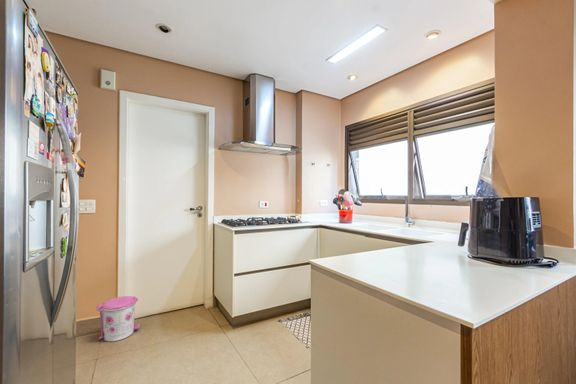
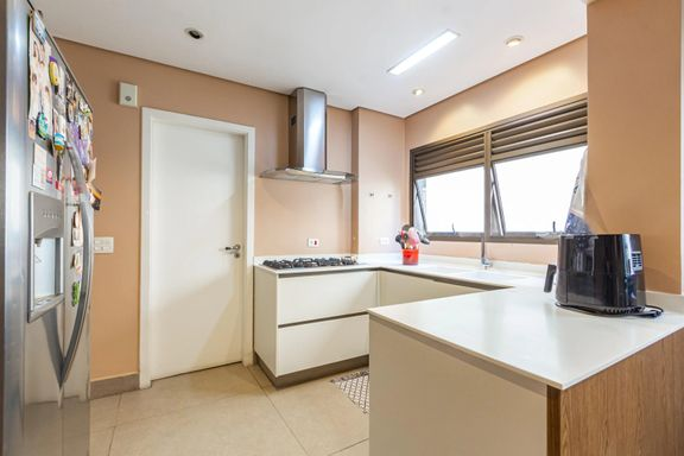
- trash can (118, 317)
